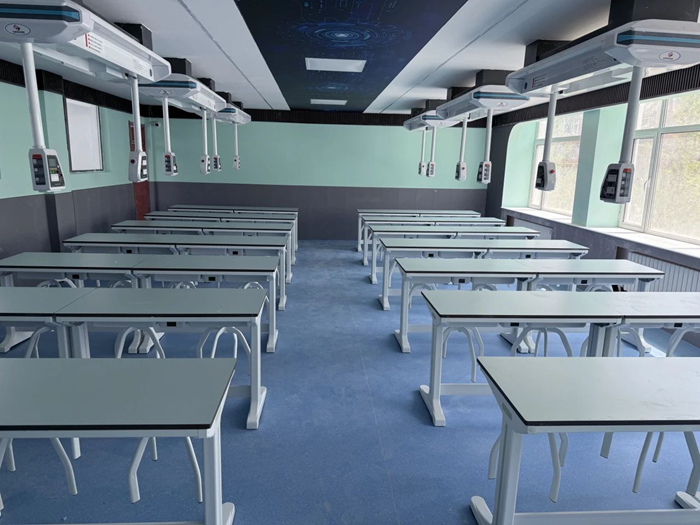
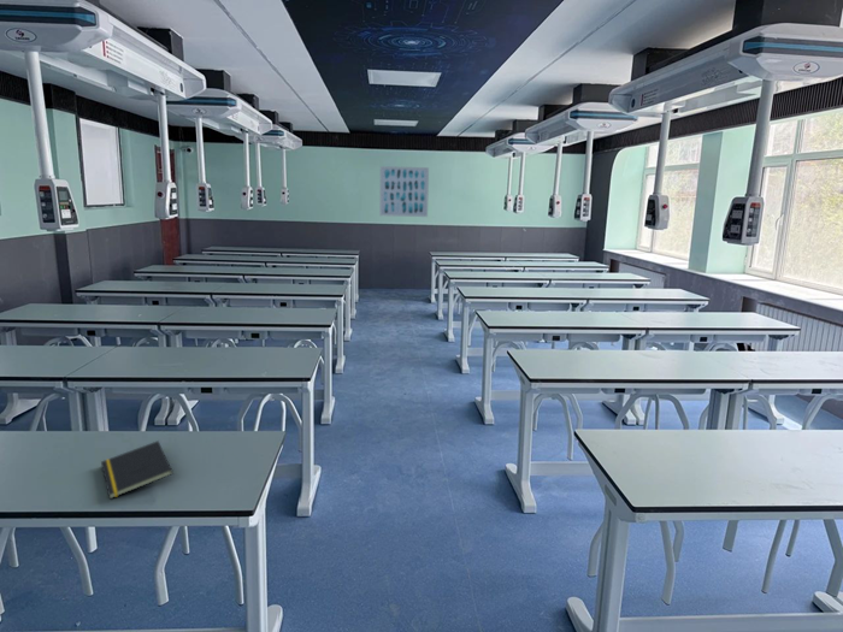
+ wall art (403, 191)
+ notepad (135, 467)
